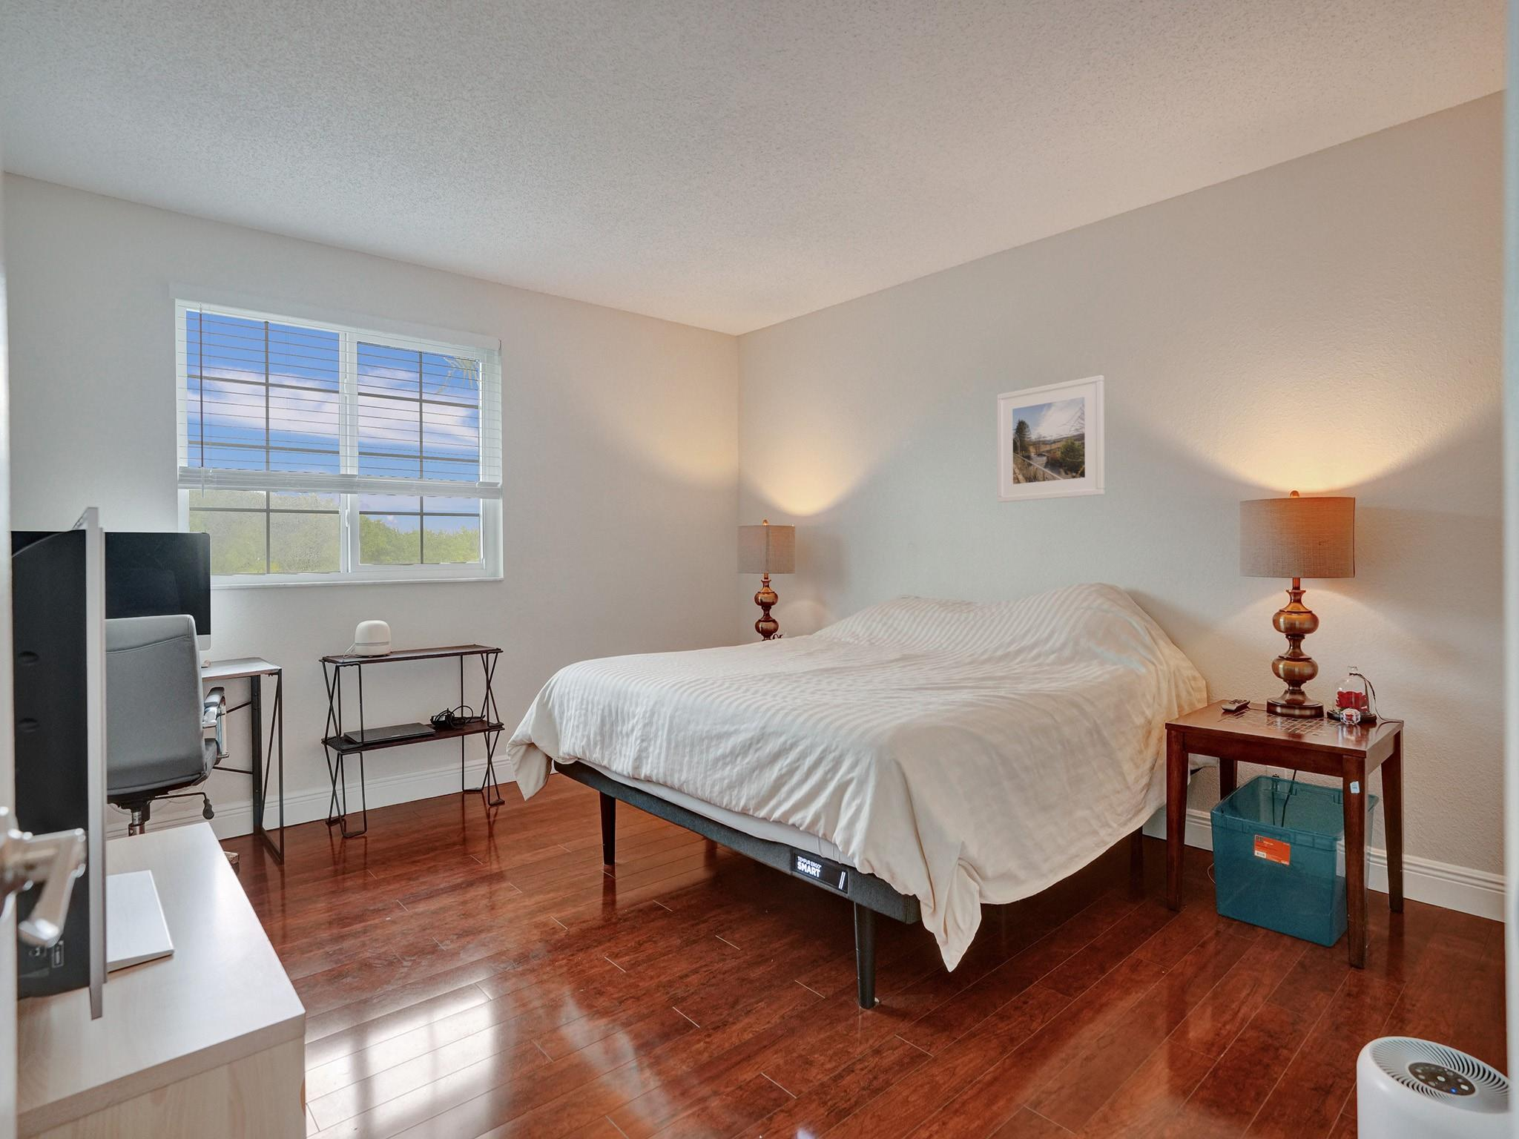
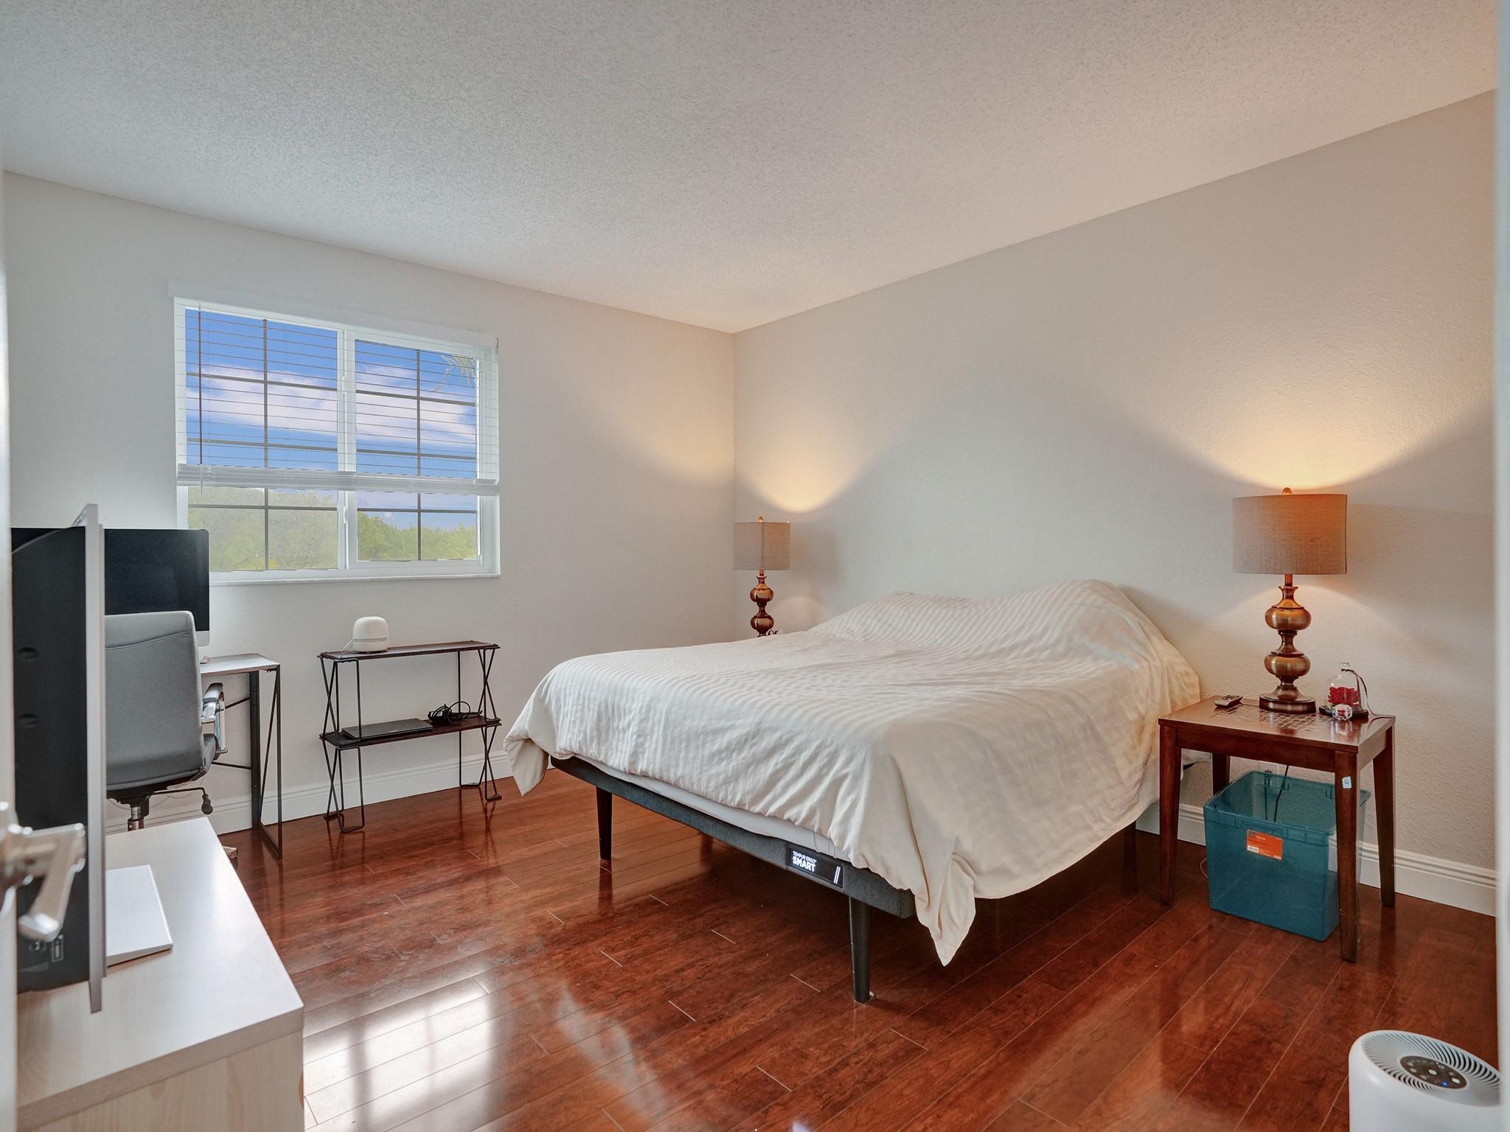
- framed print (1048, 441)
